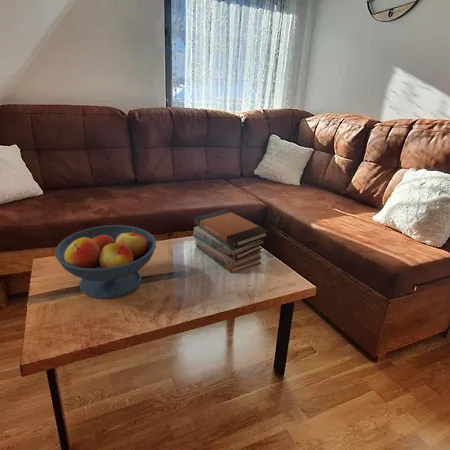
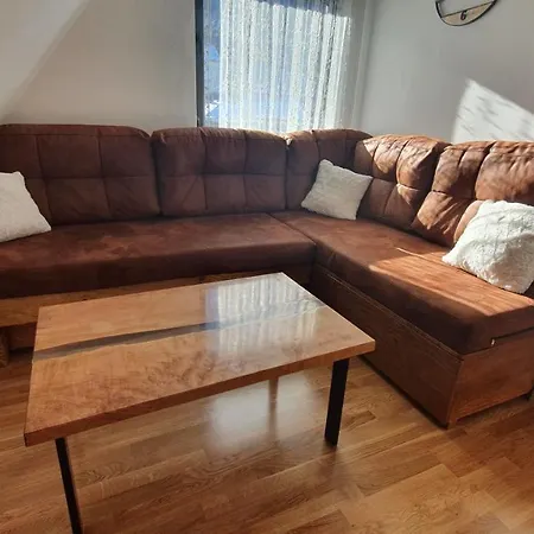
- book stack (228, 239)
- fruit bowl (108, 257)
